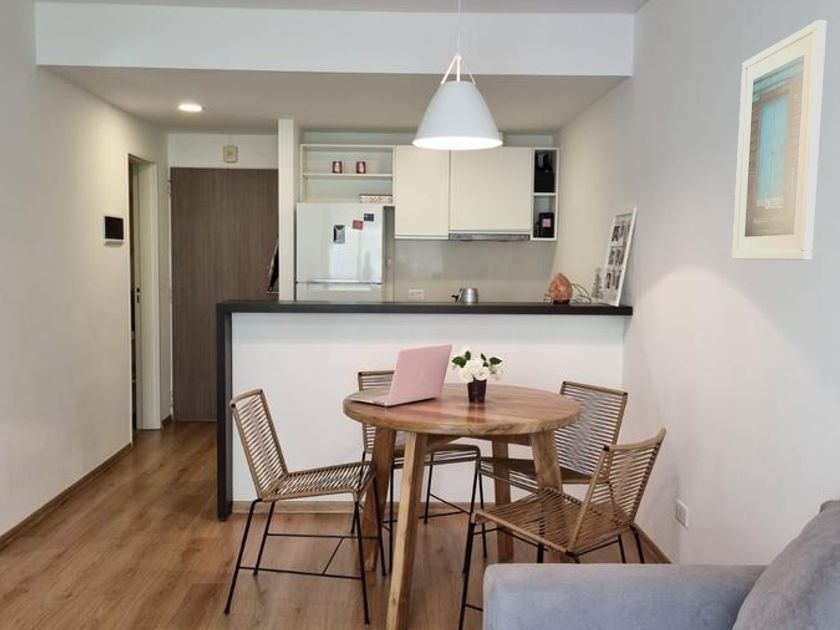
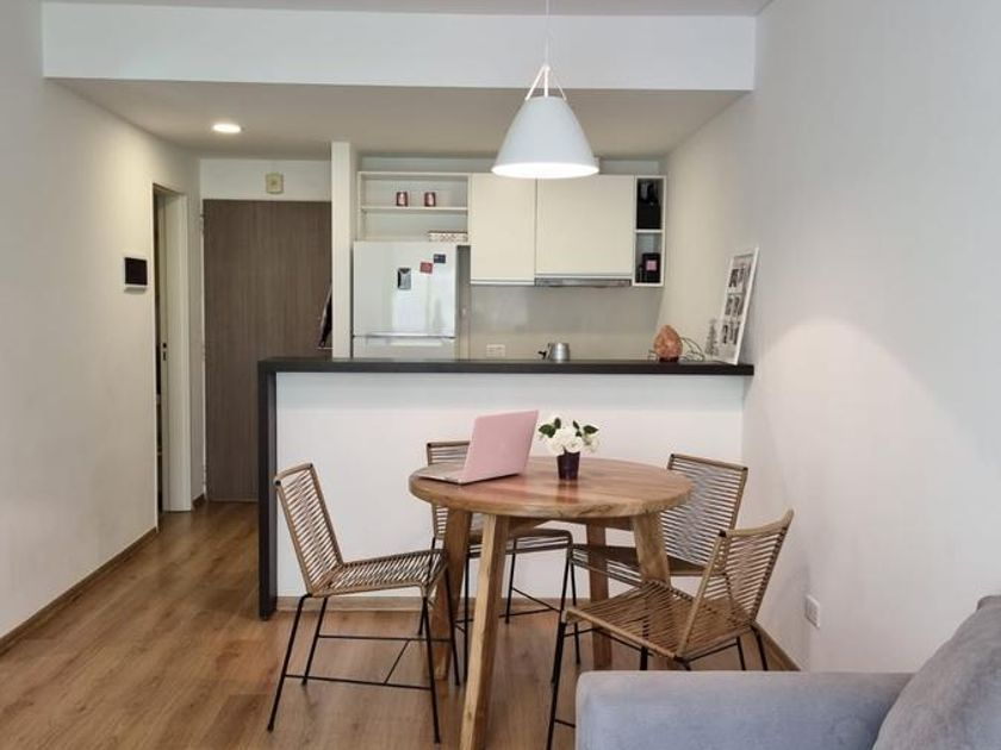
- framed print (773, 152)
